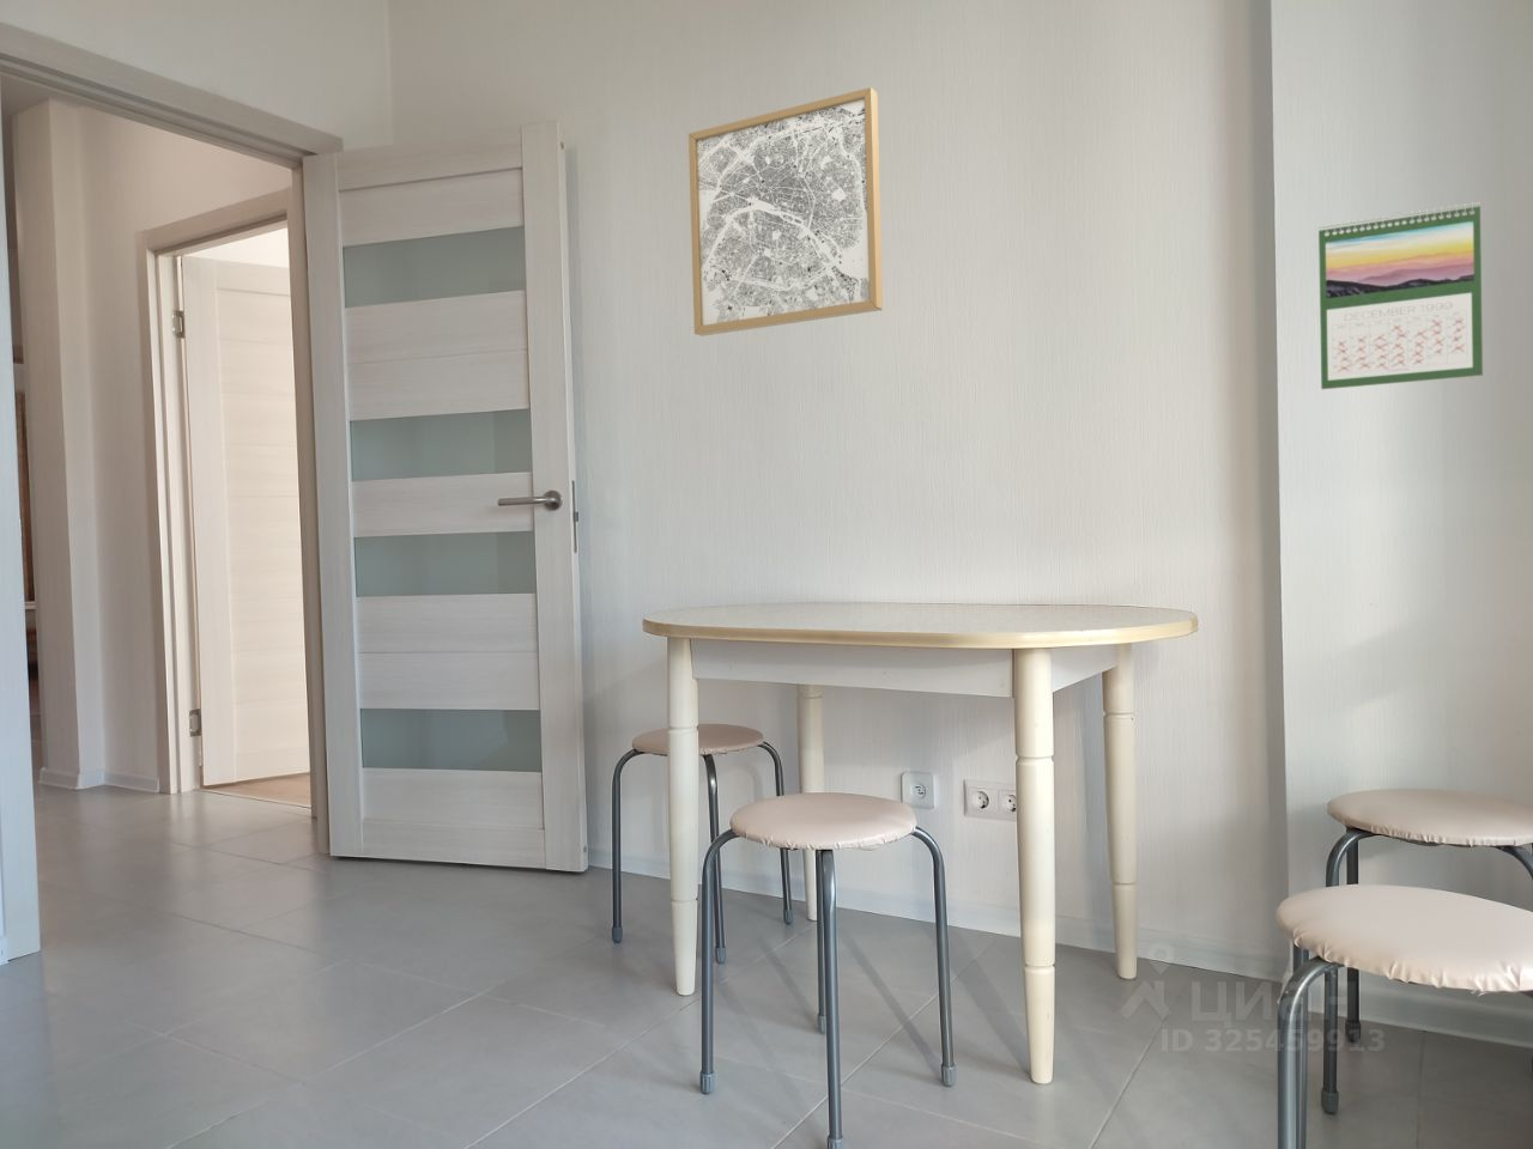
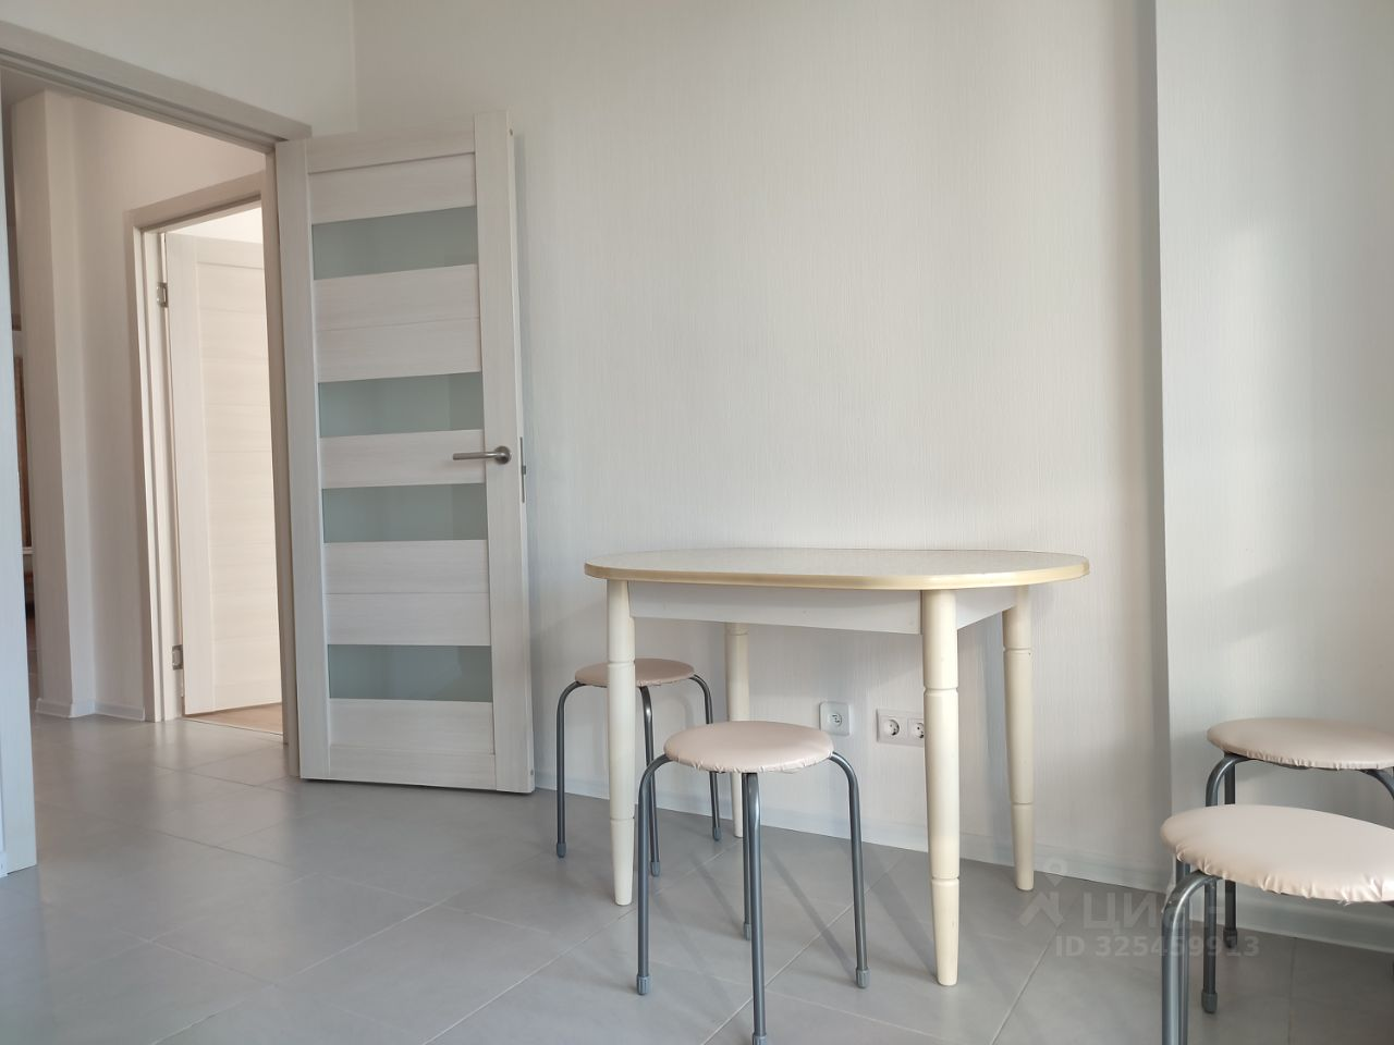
- calendar (1398, 297)
- wall art (781, 217)
